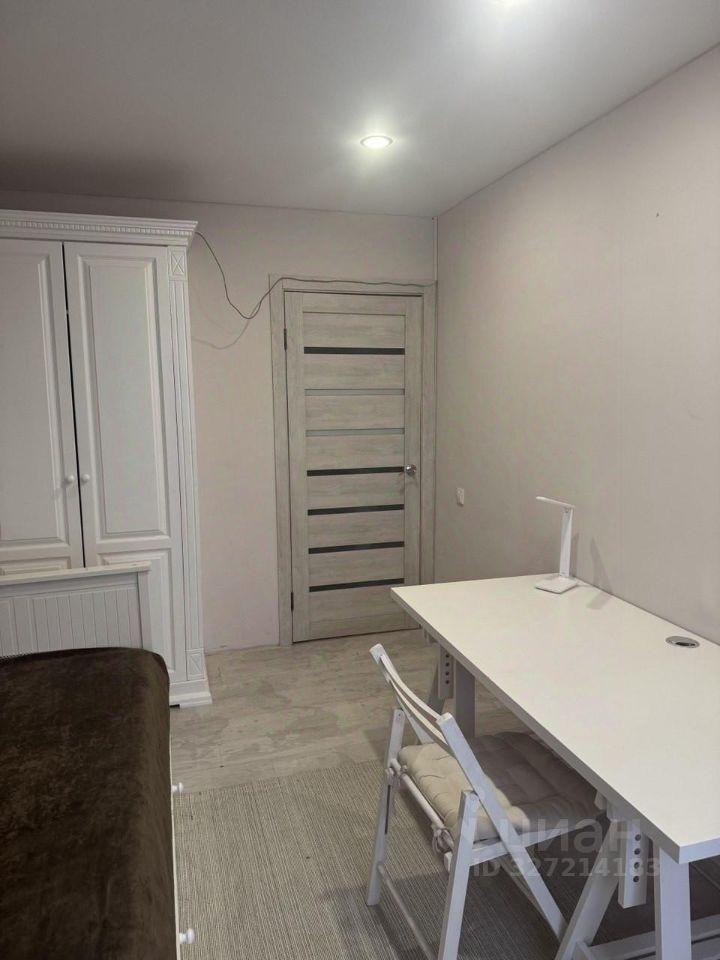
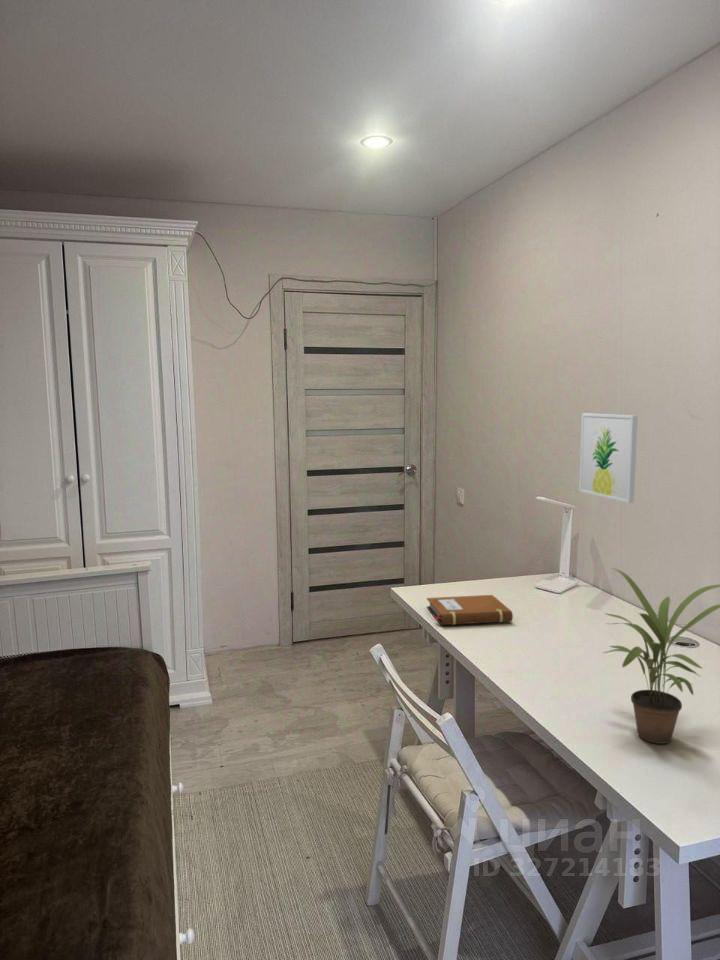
+ wall art (606, 455)
+ potted plant (664, 658)
+ notebook (466, 609)
